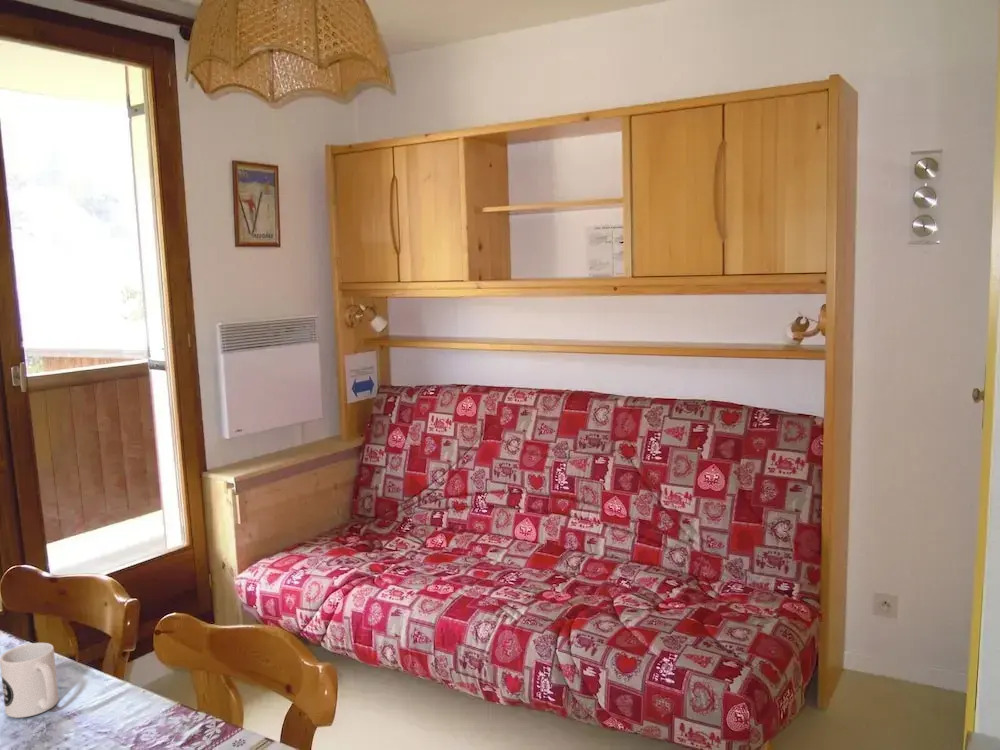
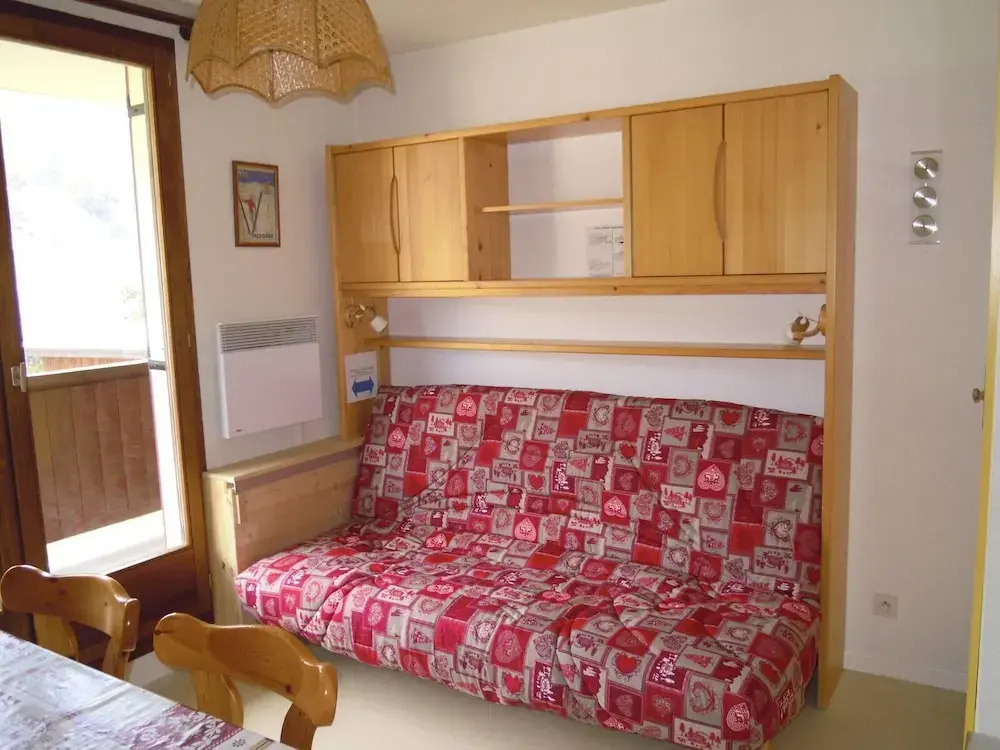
- mug (34, 681)
